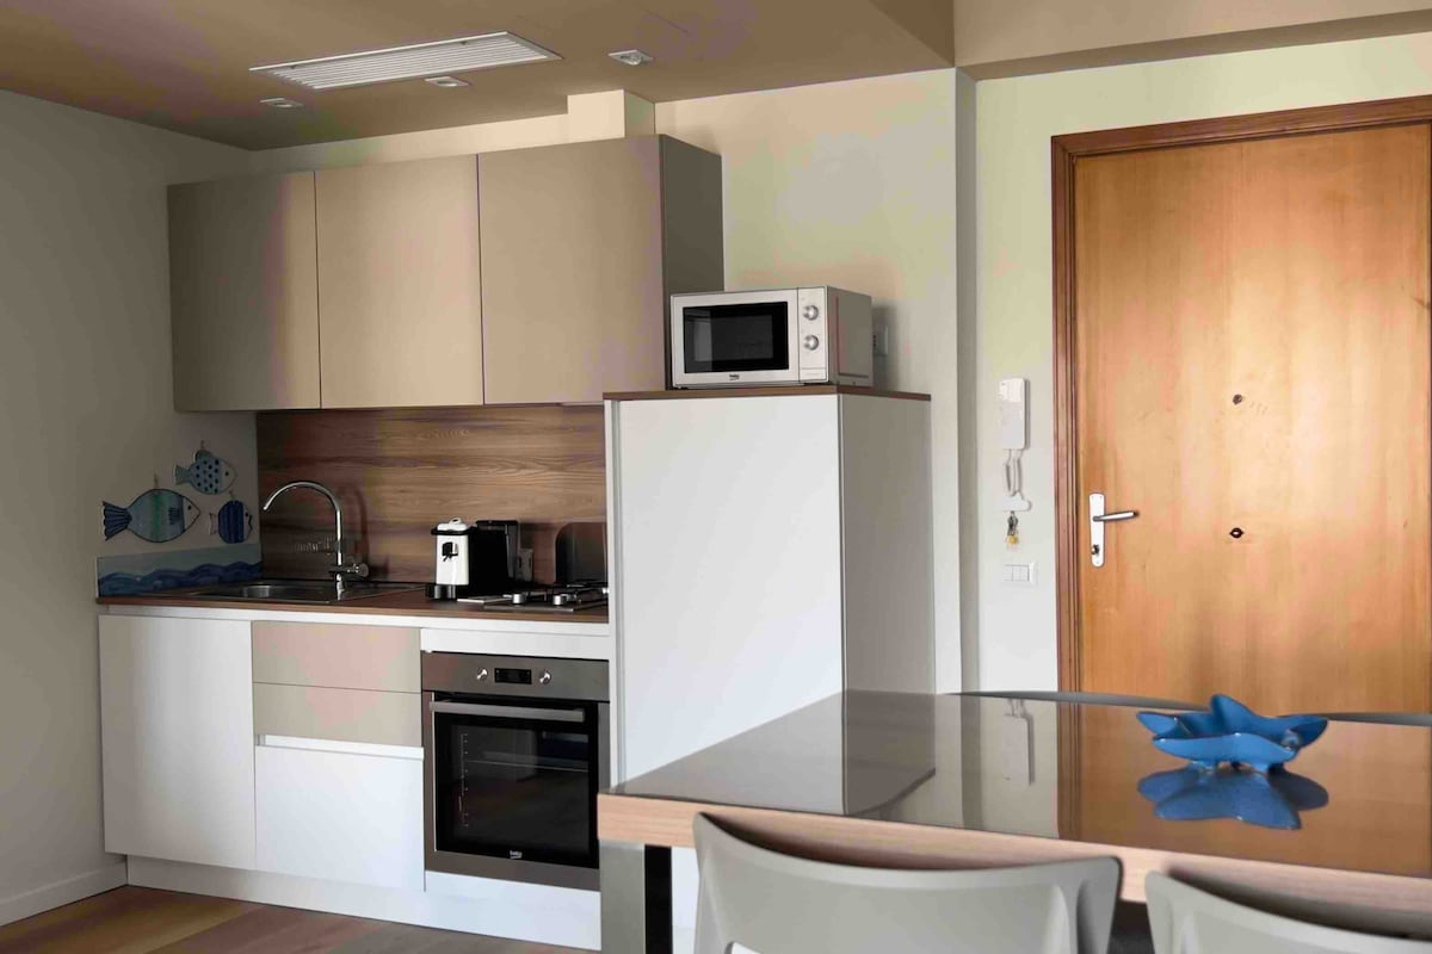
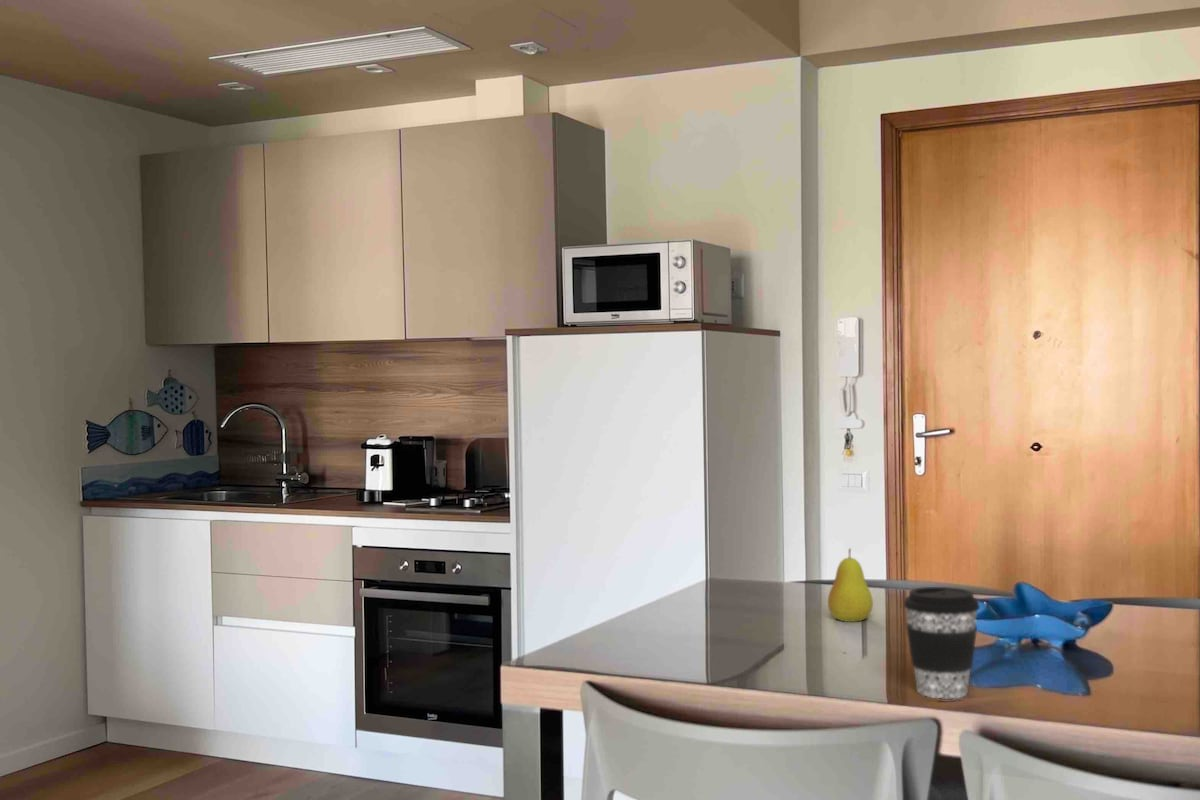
+ coffee cup (941, 643)
+ fruit (849, 584)
